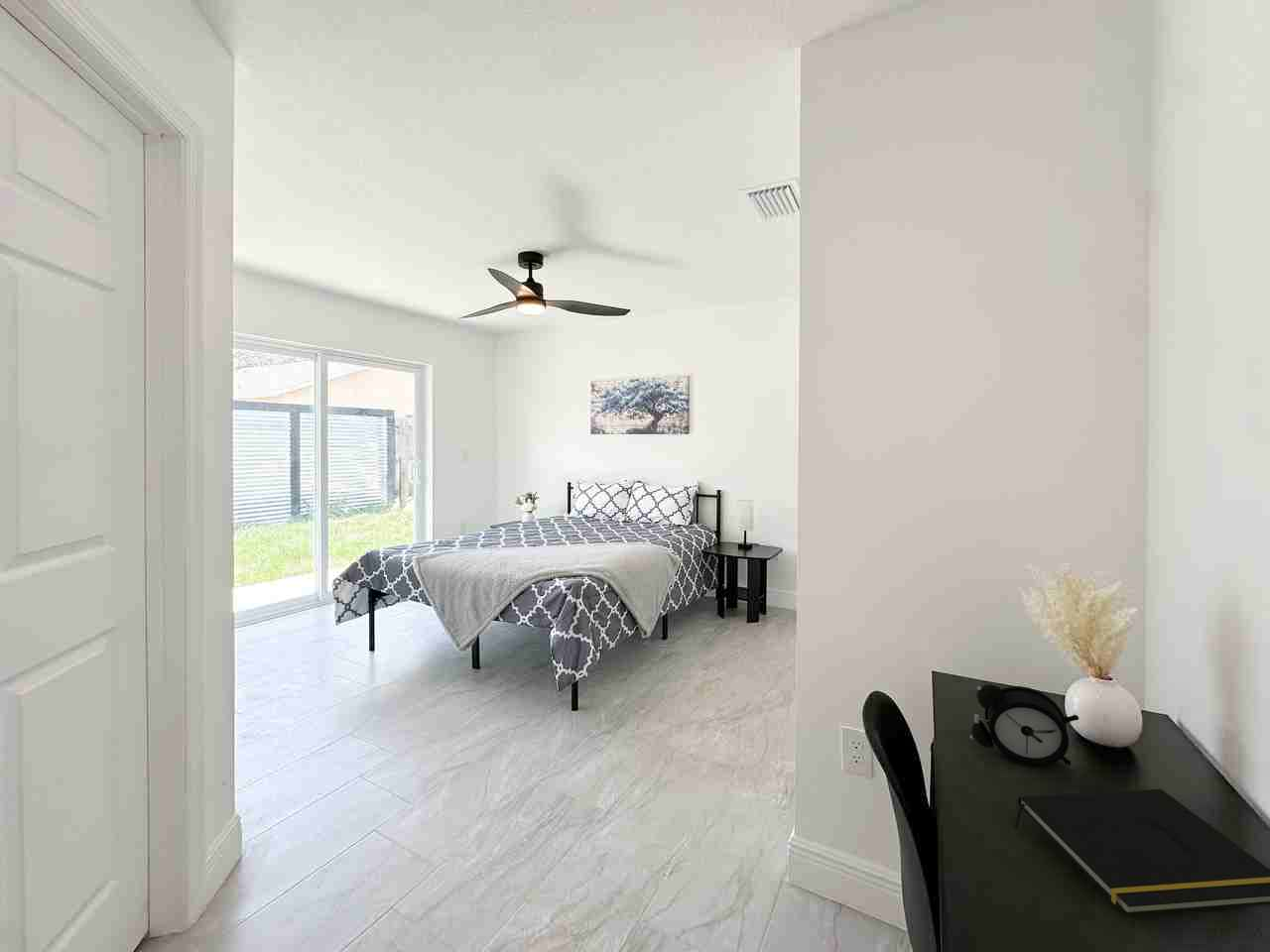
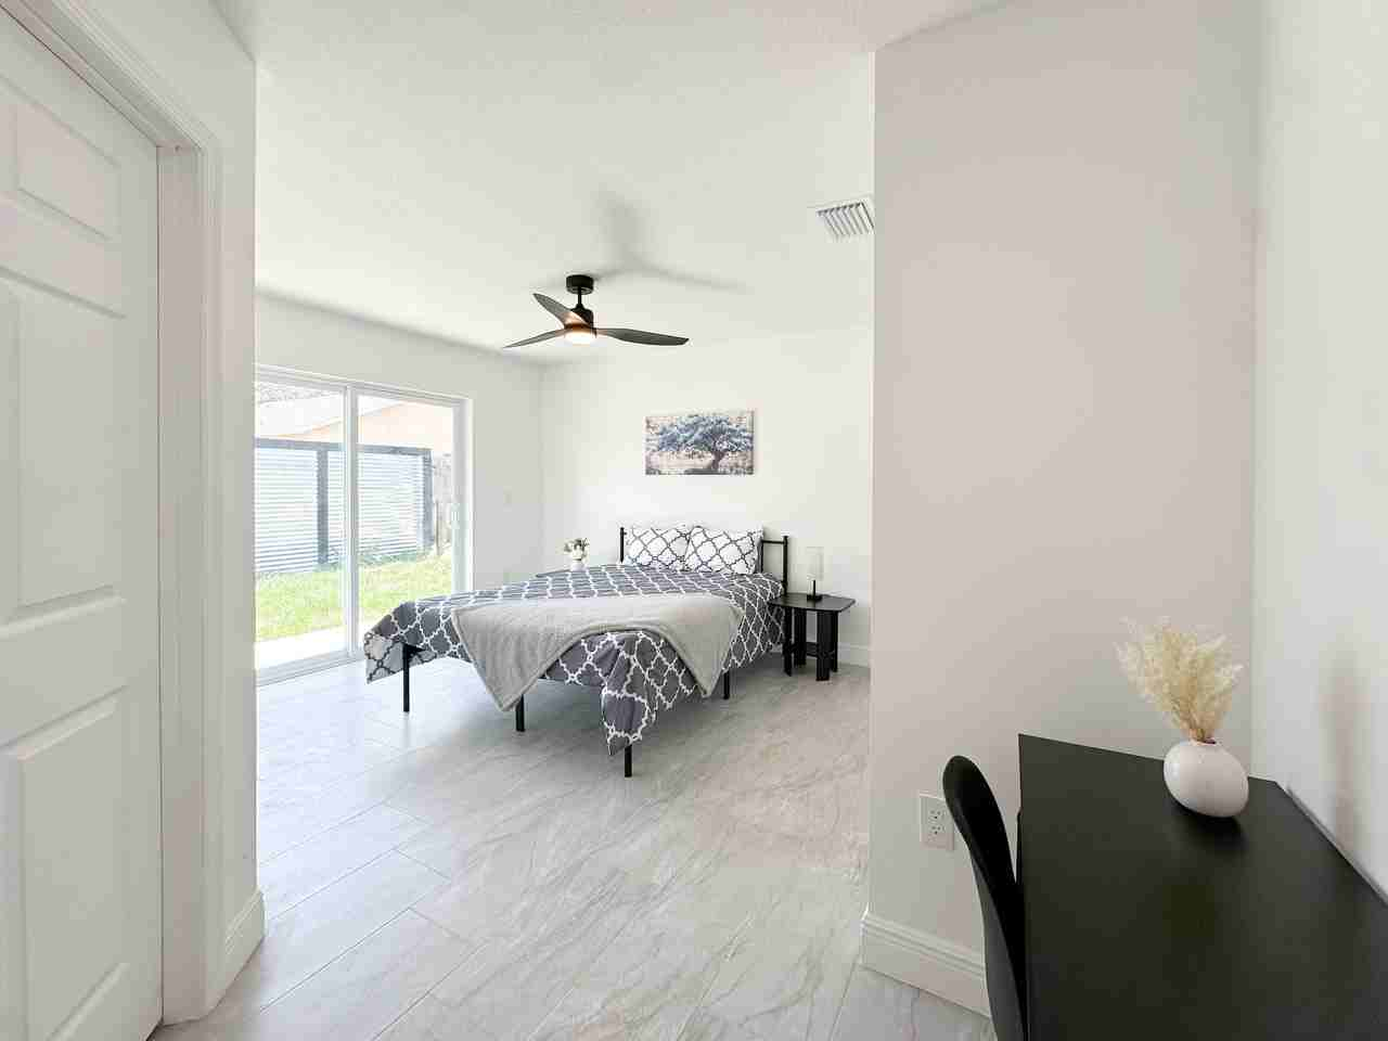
- alarm clock (1021, 724)
- notepad (1145, 844)
